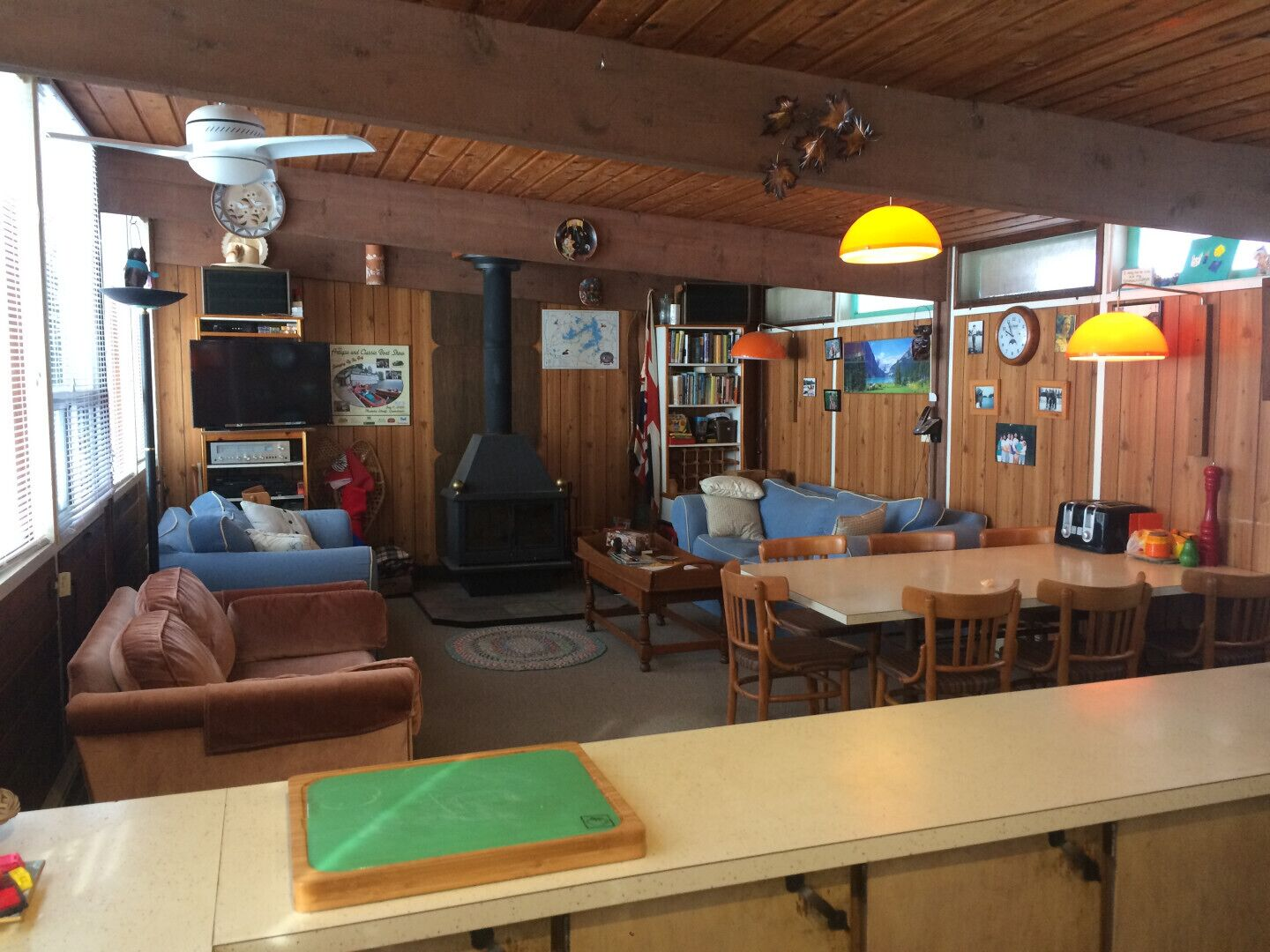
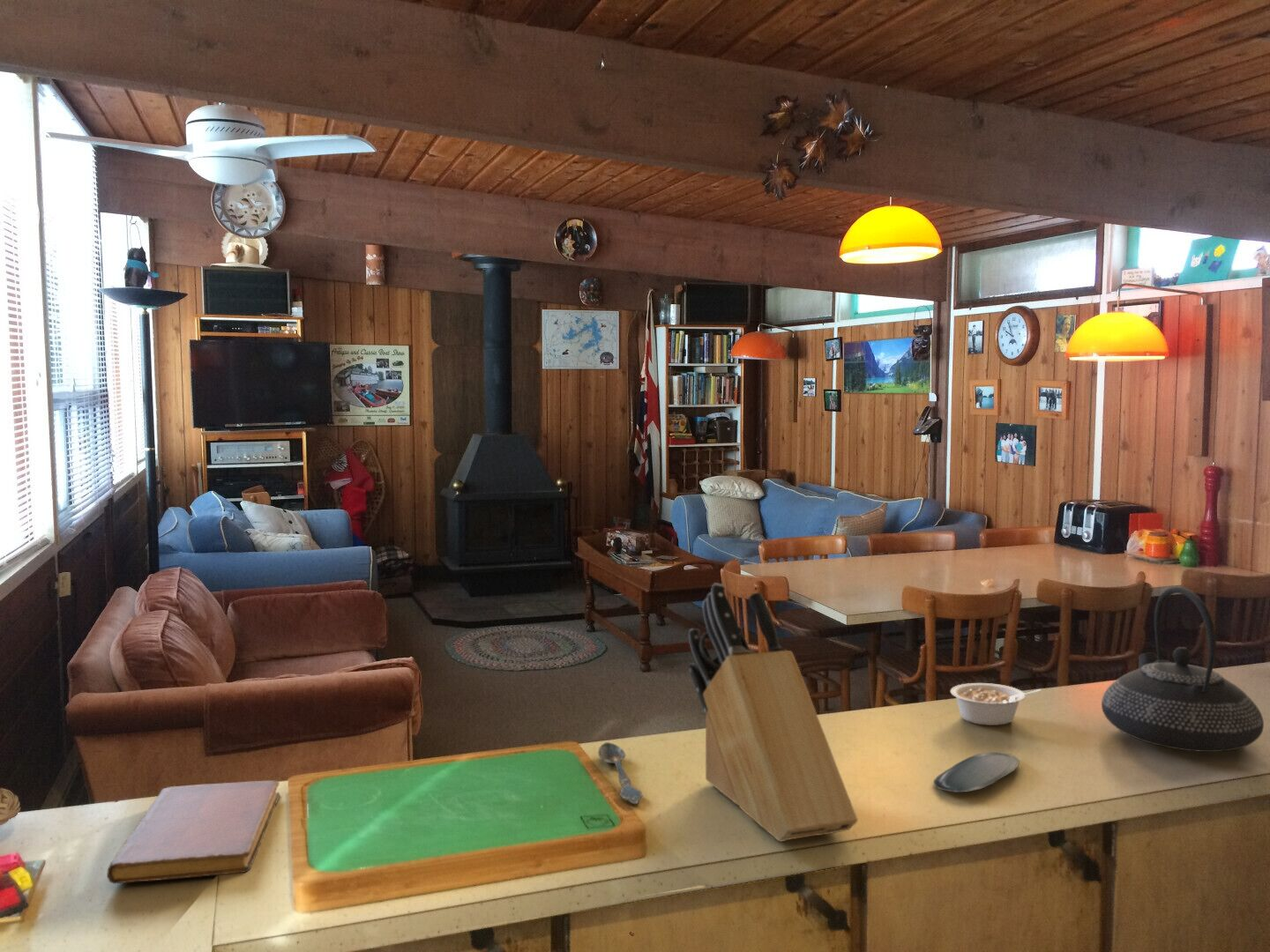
+ oval tray (977, 770)
+ spoon (620, 770)
+ legume (990, 702)
+ notebook (201, 826)
+ teapot (1177, 661)
+ knife block (762, 696)
